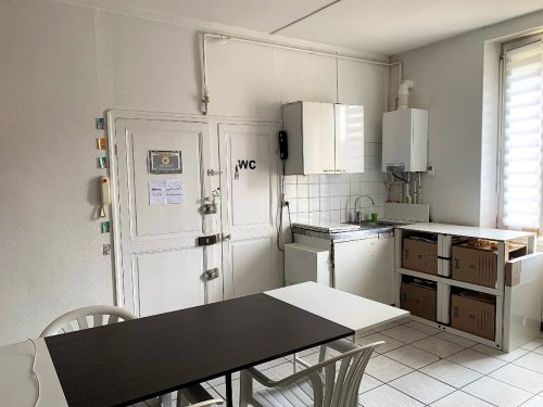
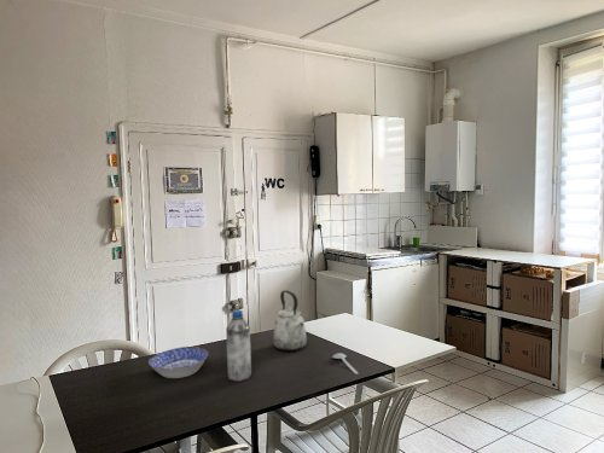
+ spoon (345, 361)
+ bowl (179, 364)
+ kettle (291, 320)
+ water bottle (238, 343)
